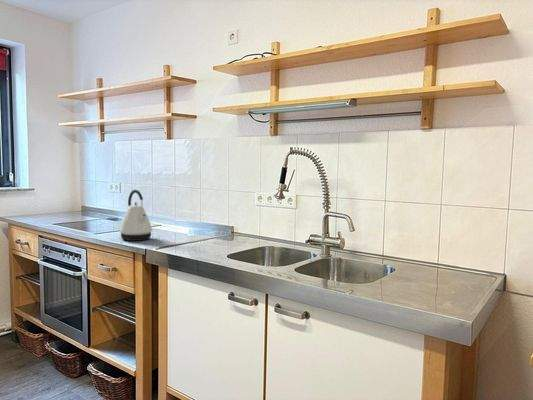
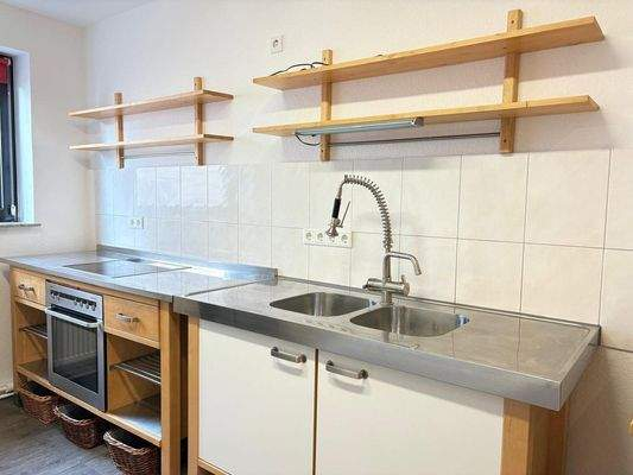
- kettle (136, 214)
